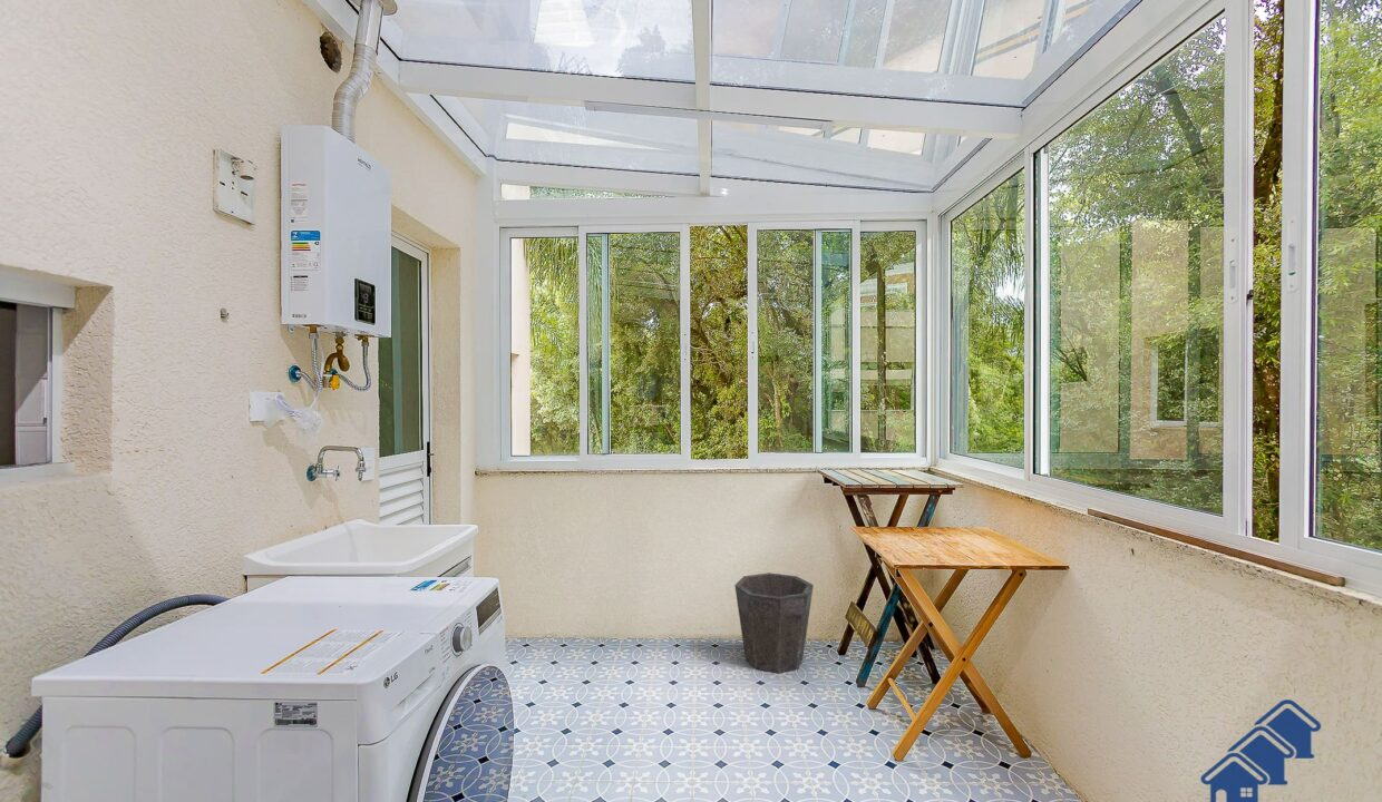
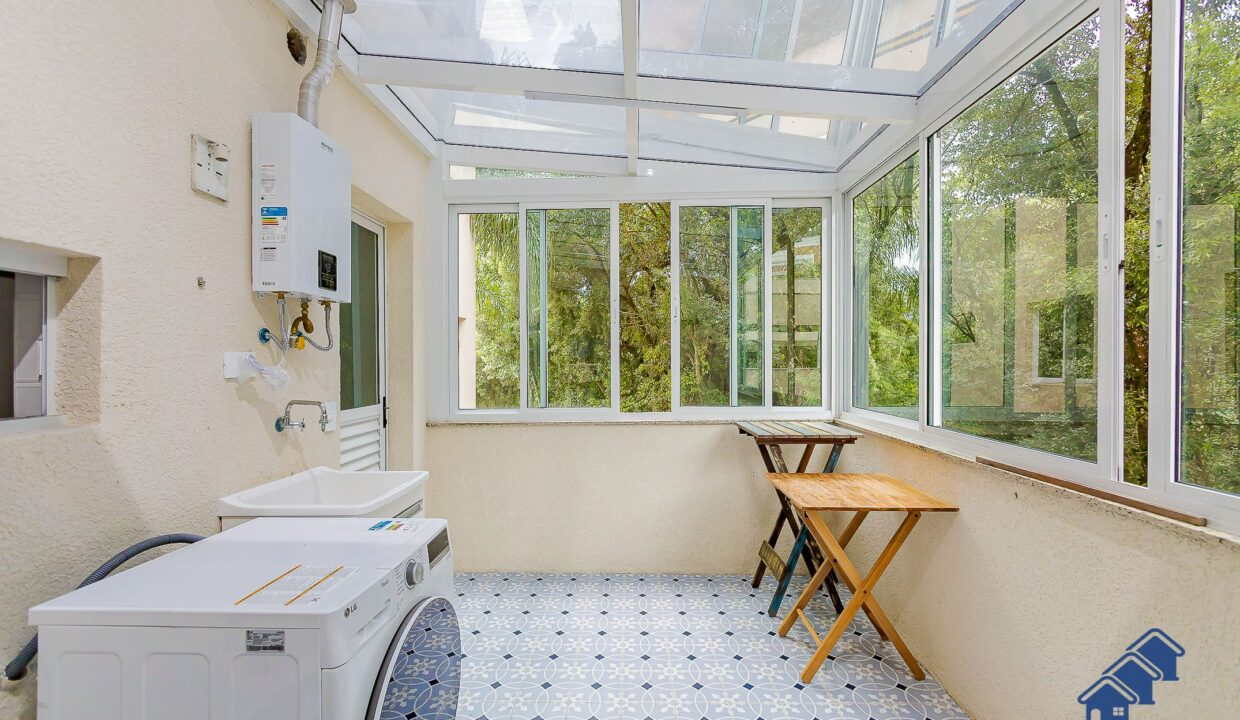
- waste bin (773, 622)
